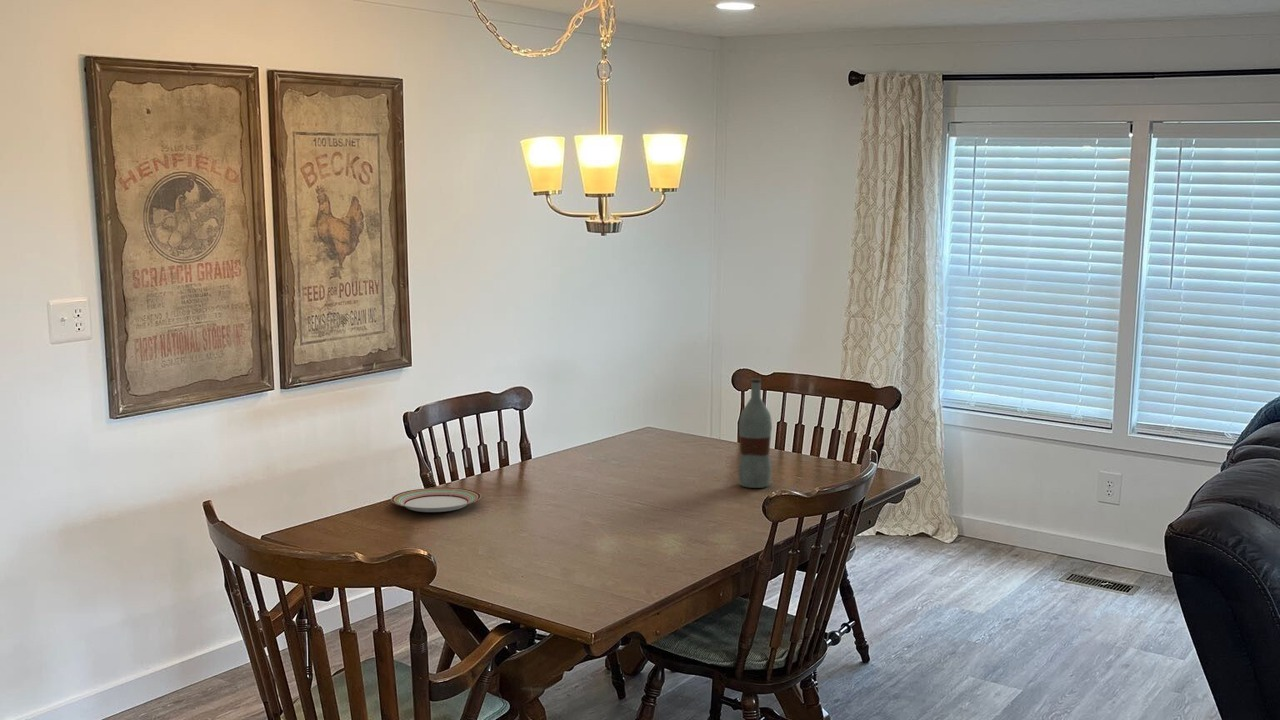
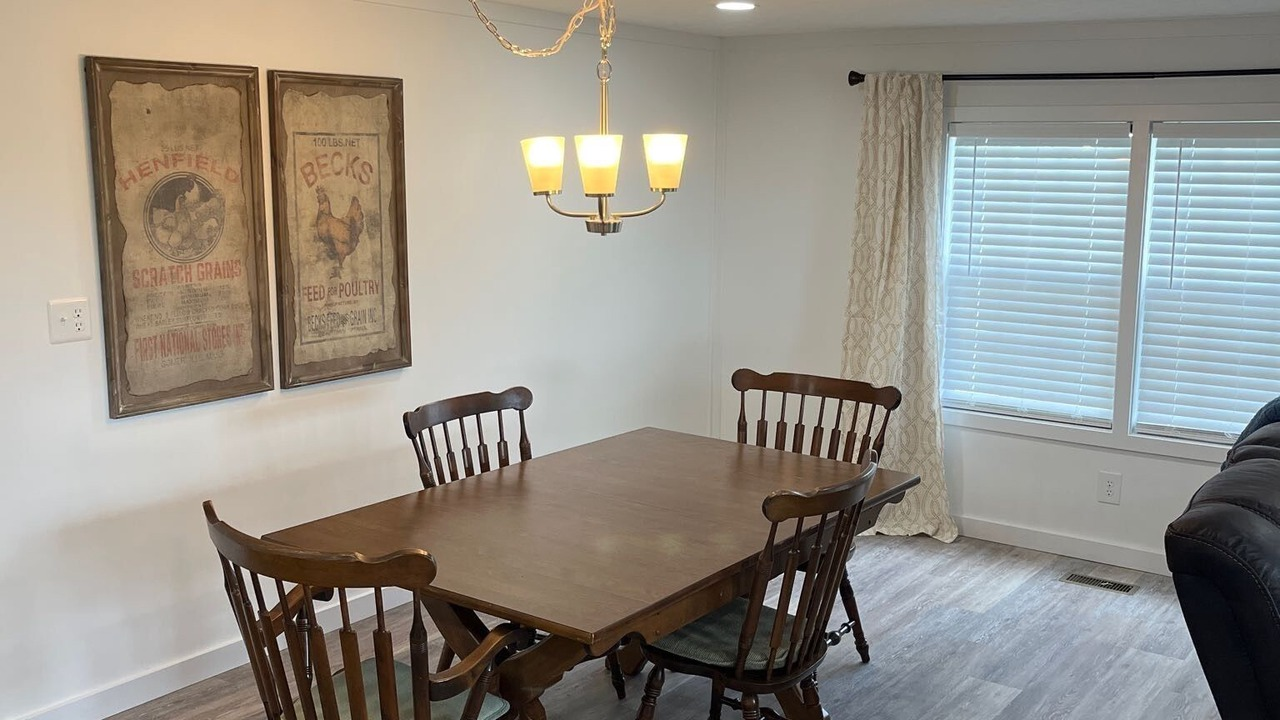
- plate (436, 501)
- bottle (755, 432)
